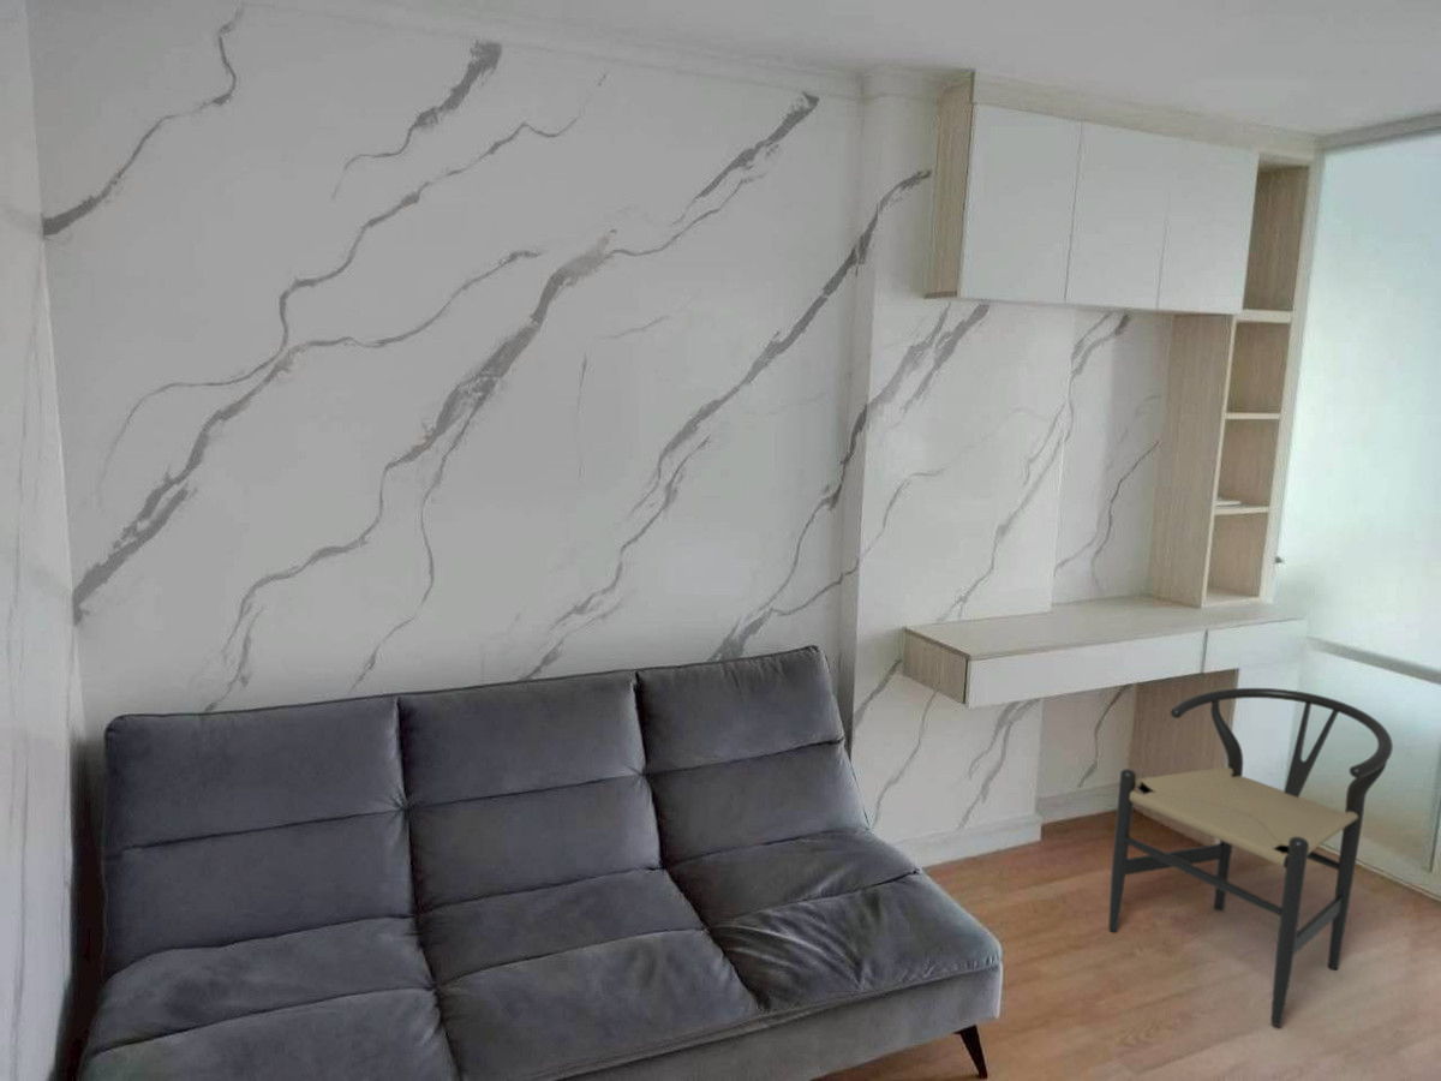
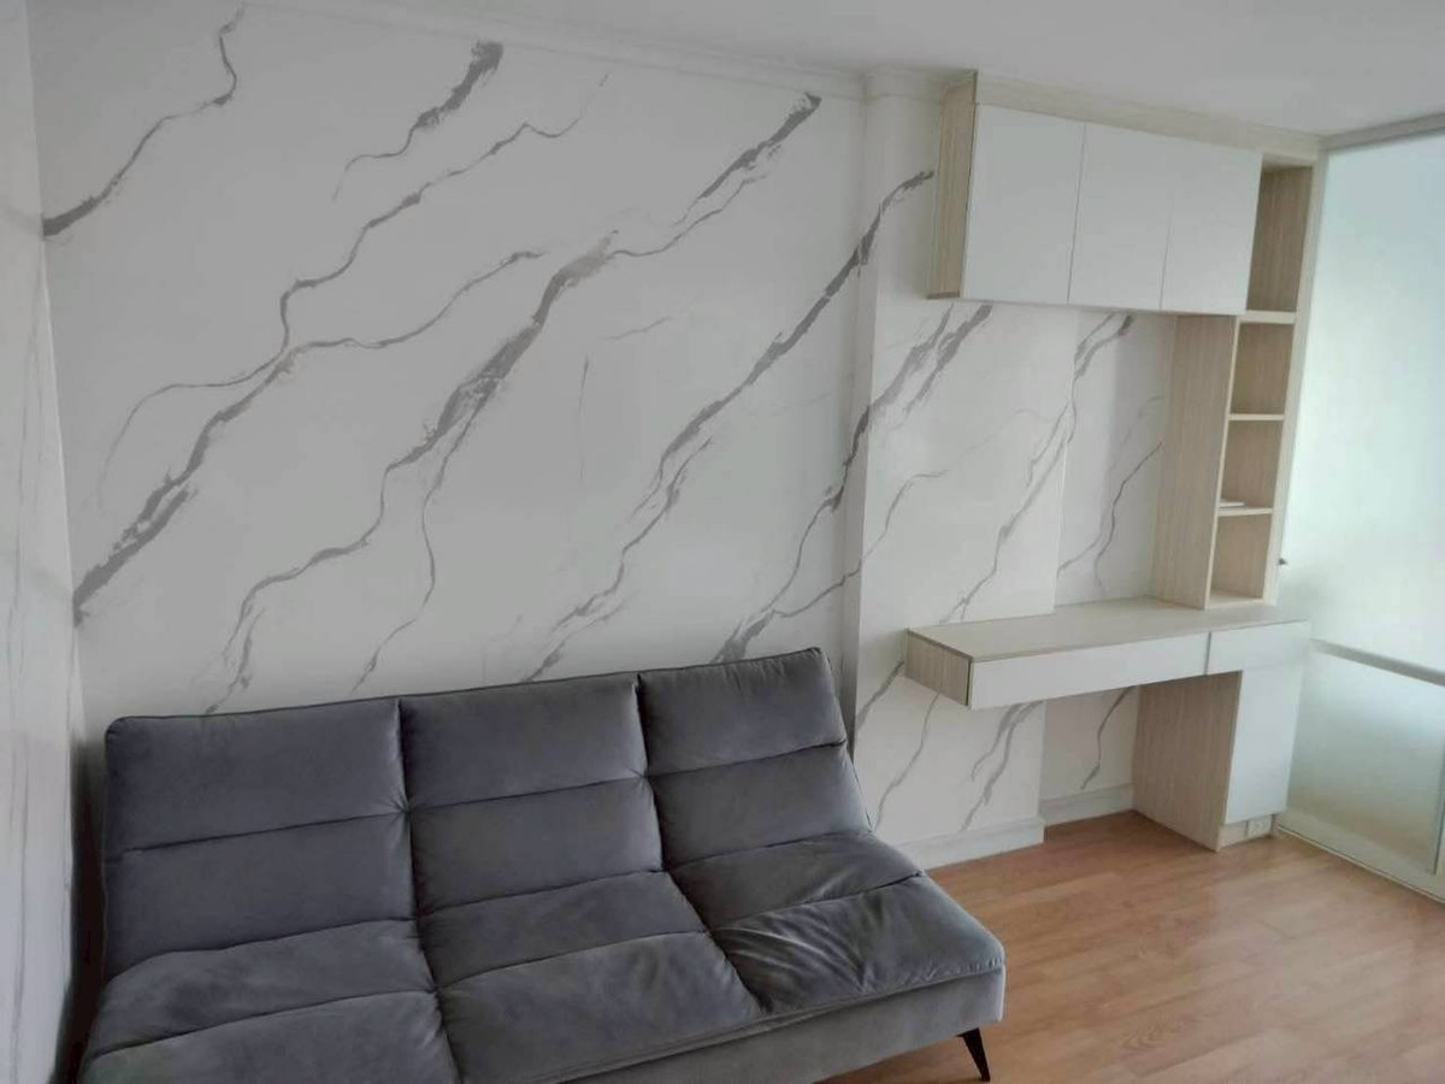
- chair (1257, 831)
